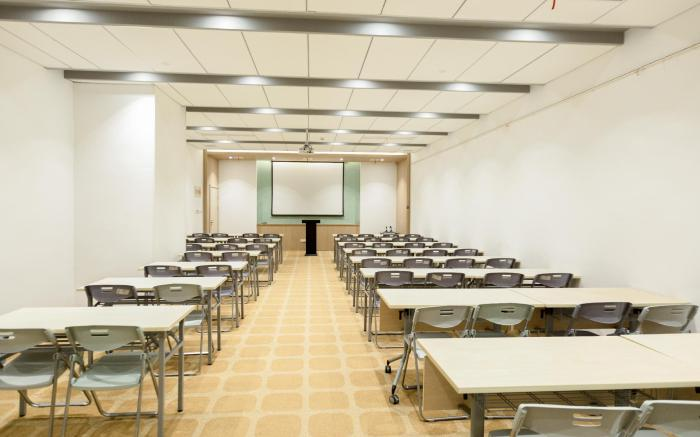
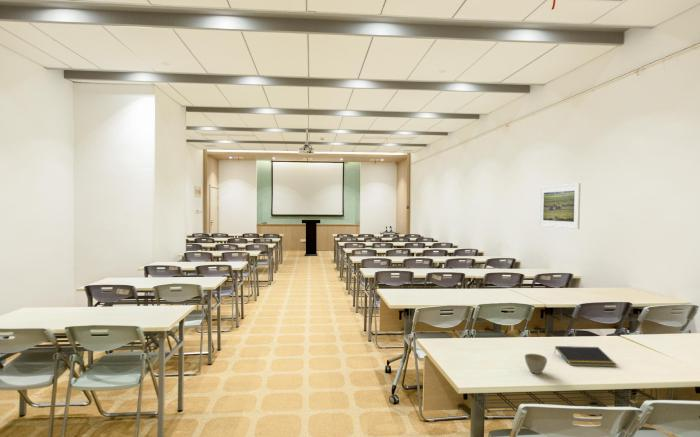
+ flower pot (535, 364)
+ notepad (584, 355)
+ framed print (558, 206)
